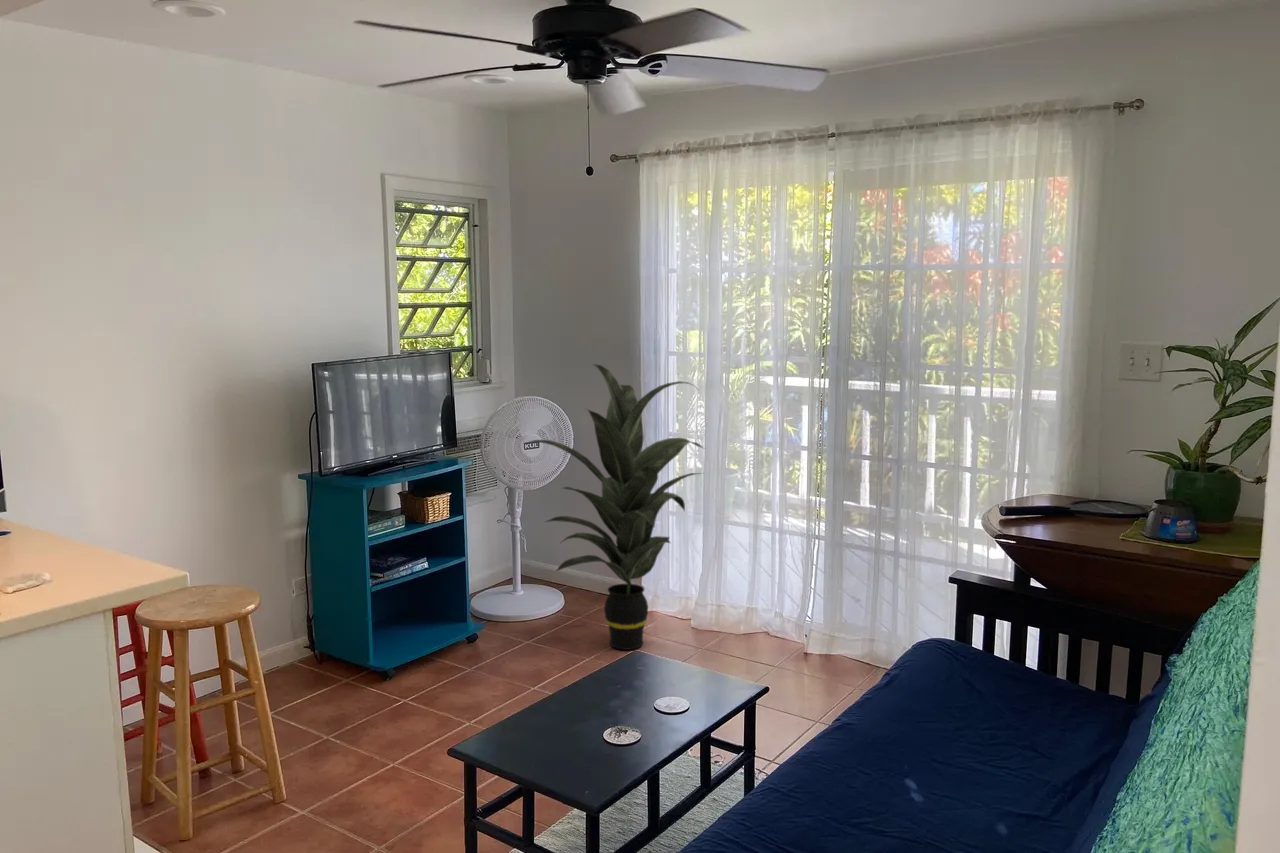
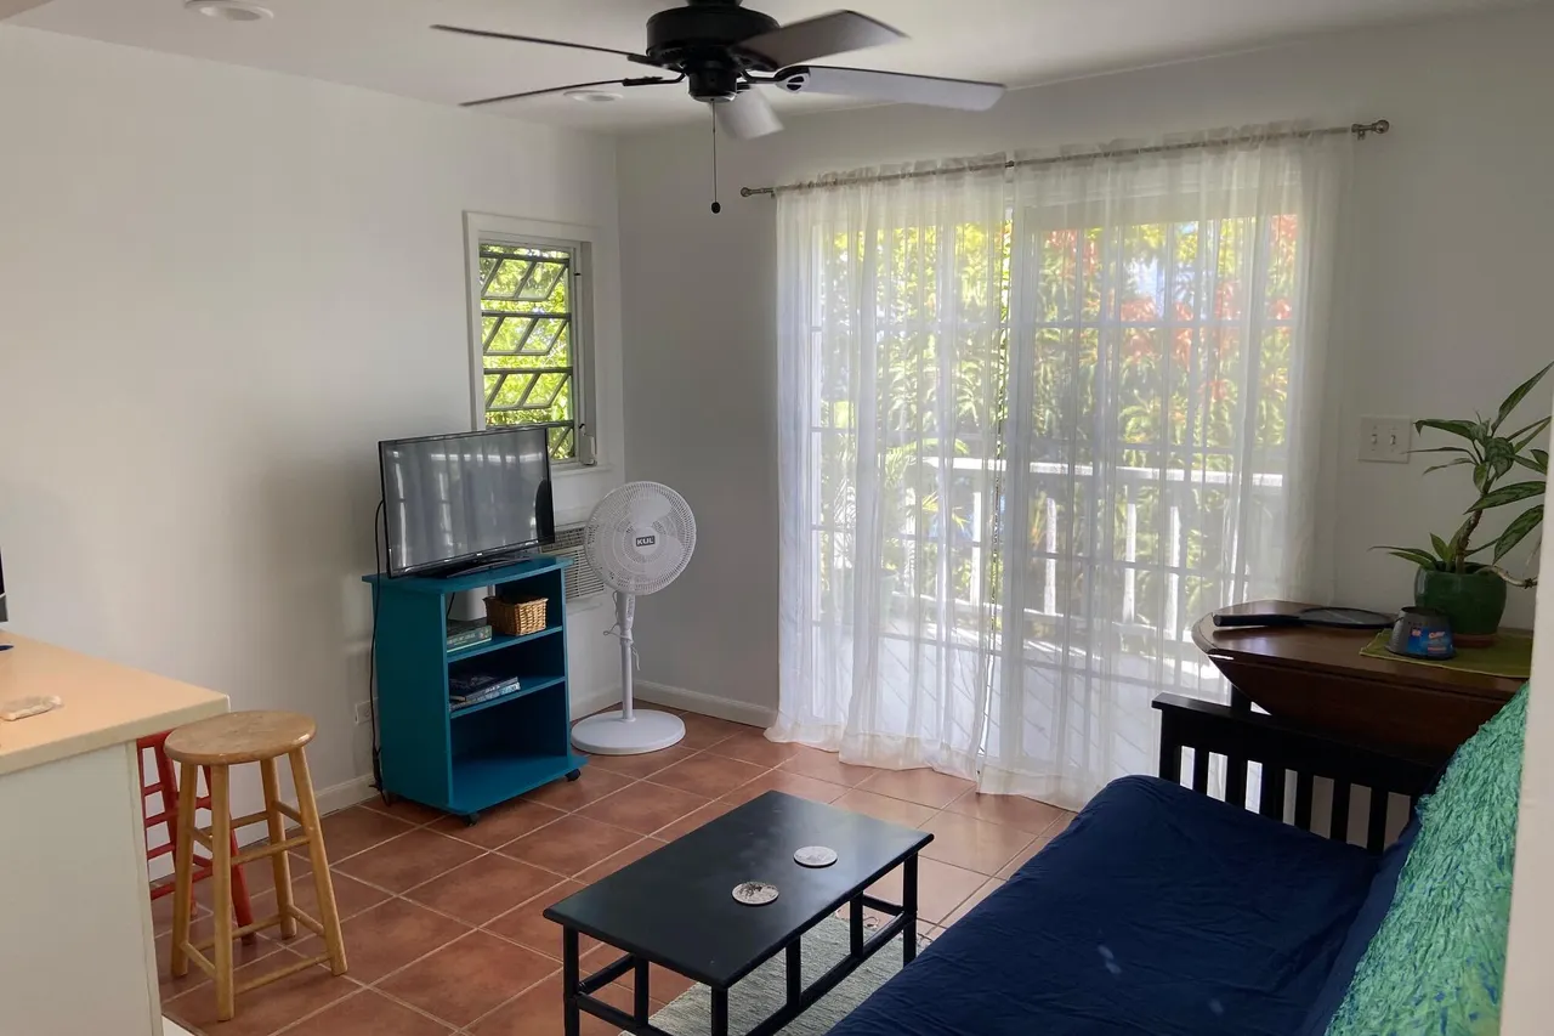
- indoor plant (621, 504)
